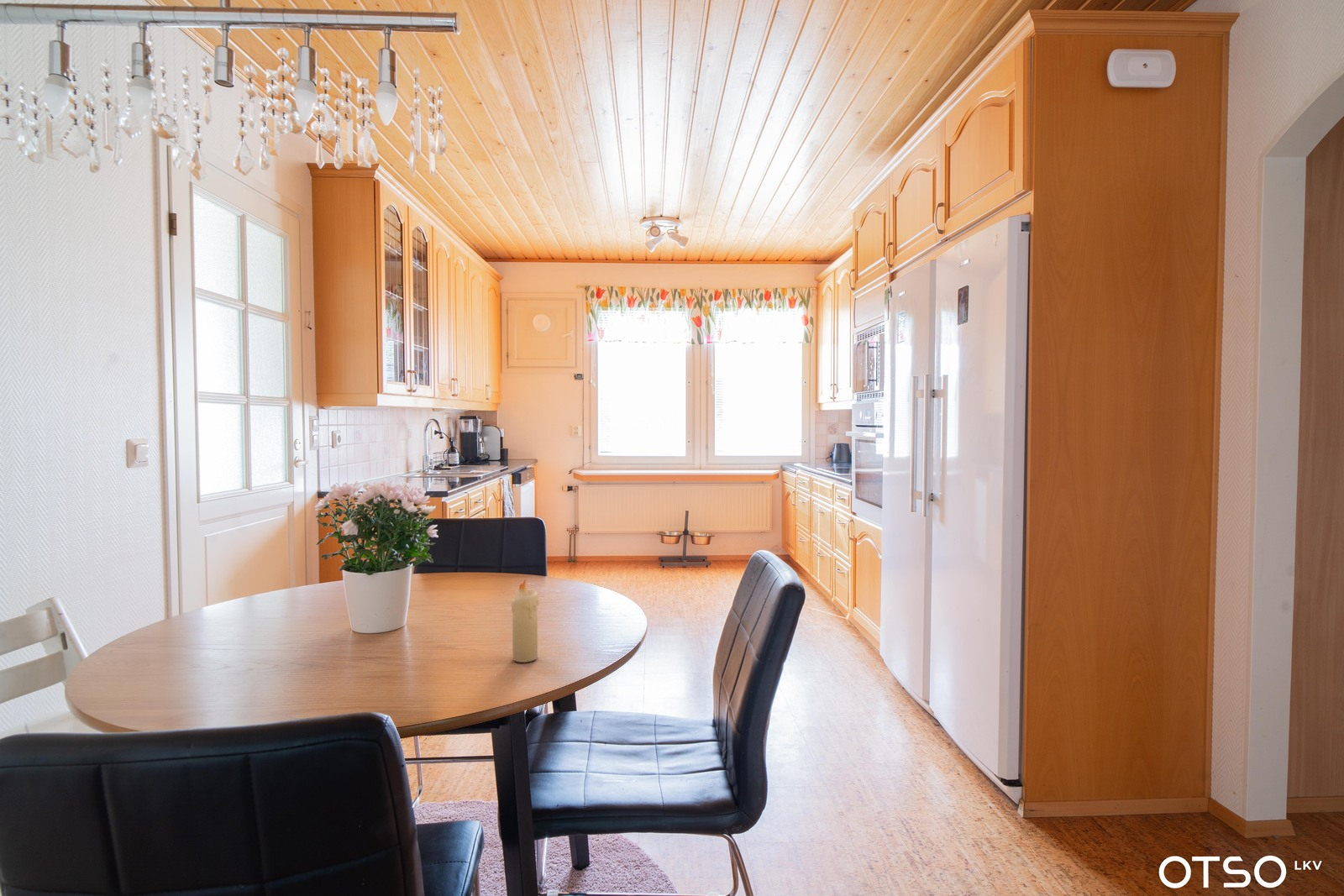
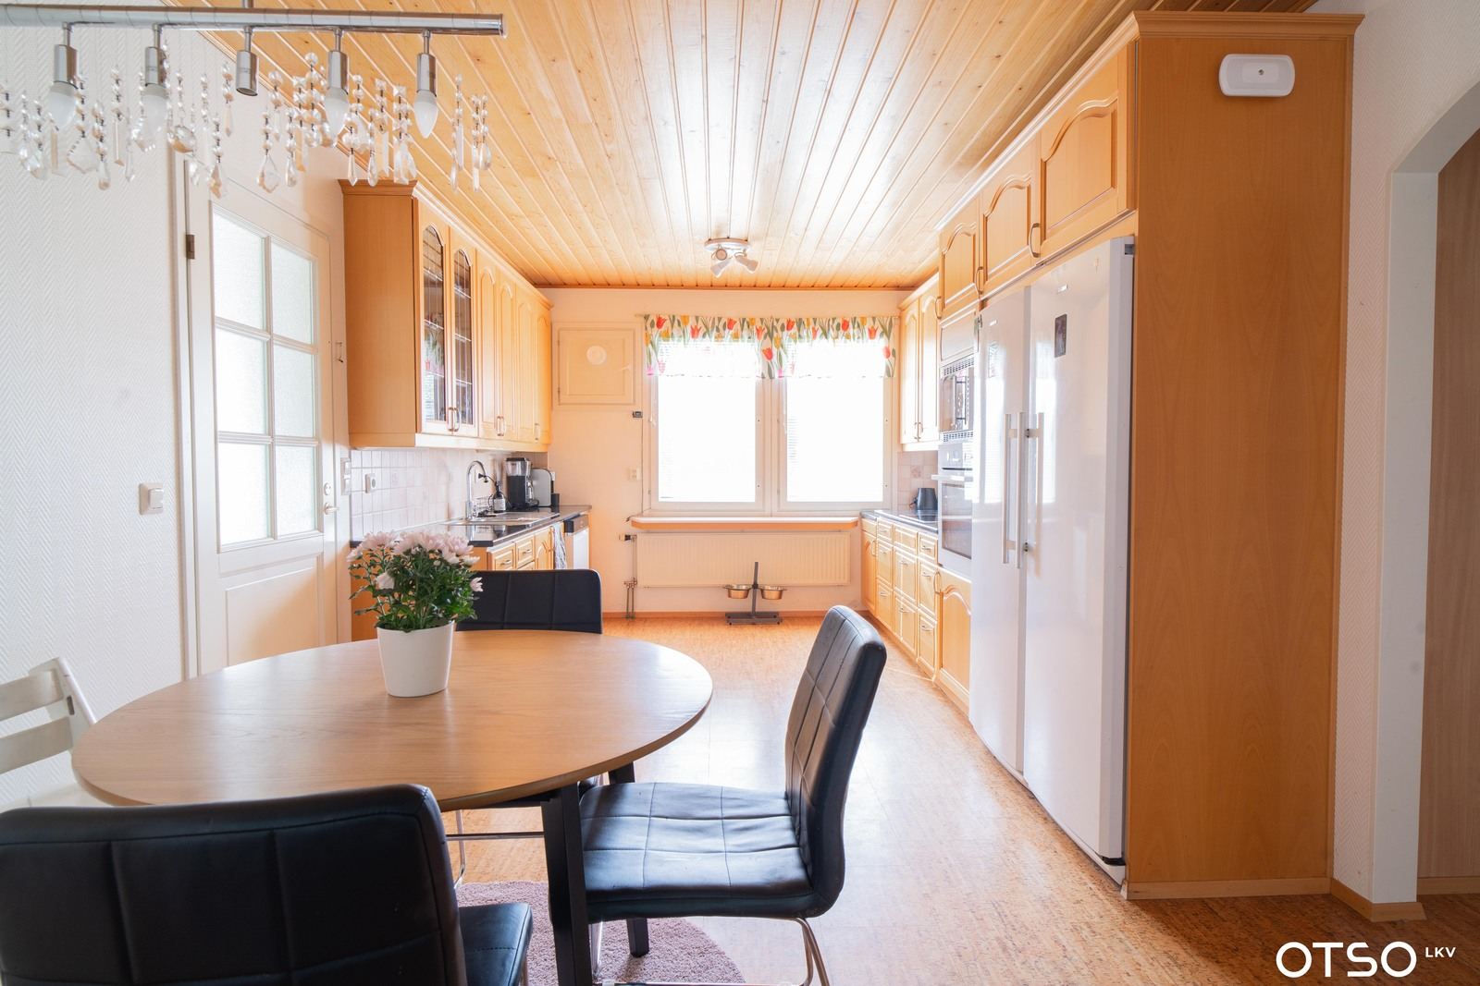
- candle (525, 619)
